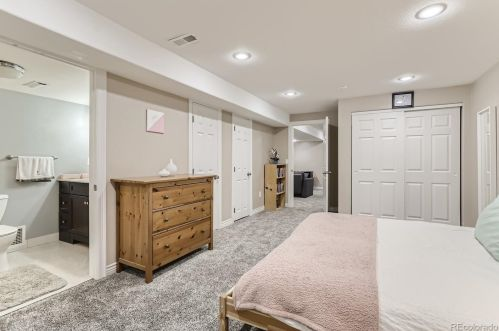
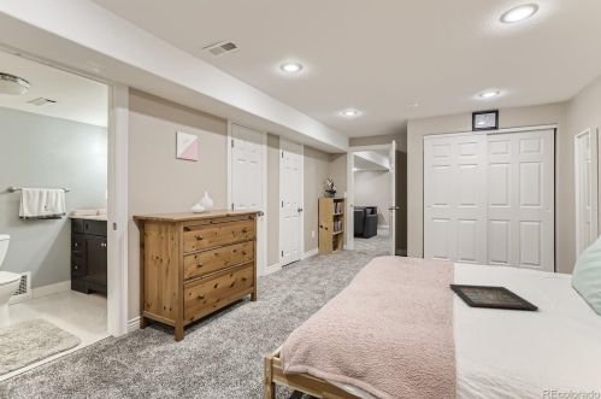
+ icon panel (488, 295)
